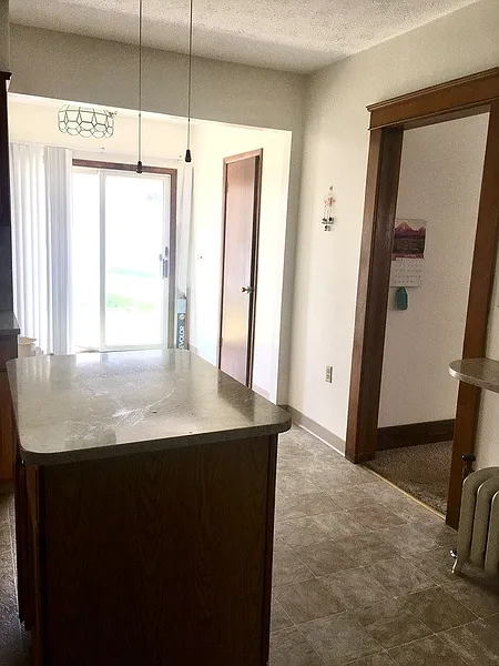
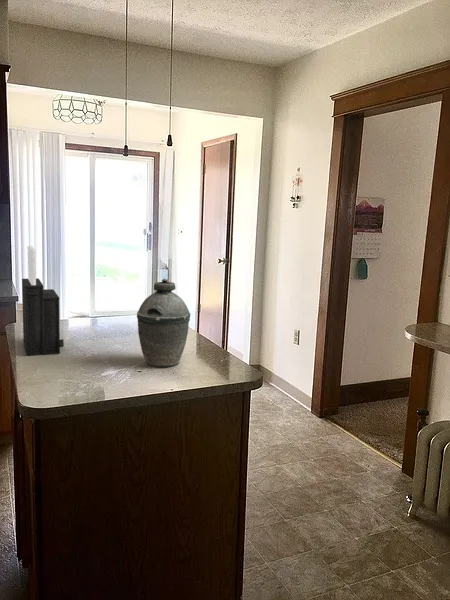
+ knife block (43, 298)
+ kettle (163, 321)
